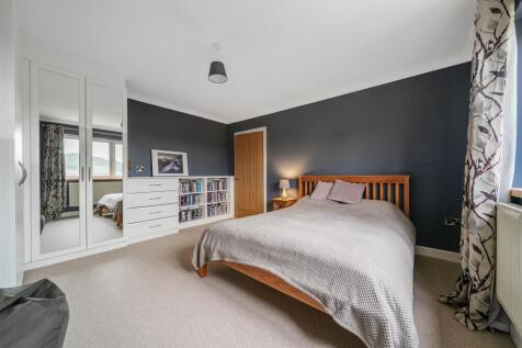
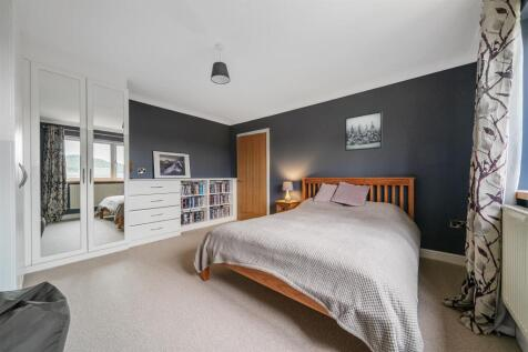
+ wall art (363, 132)
